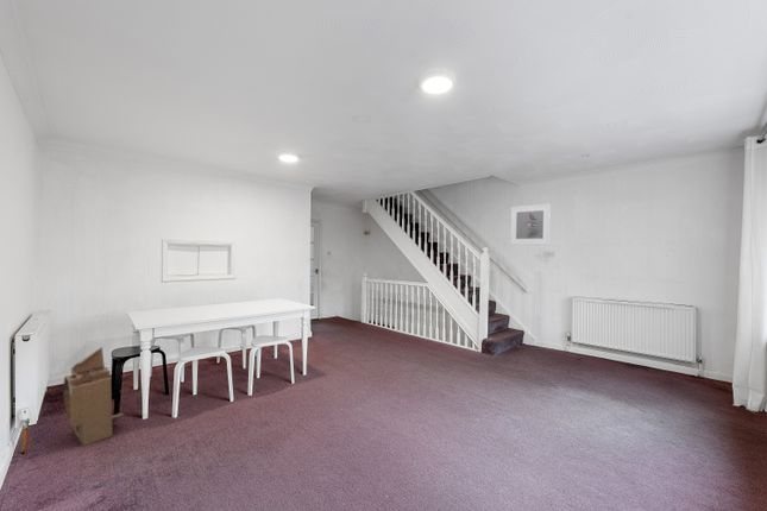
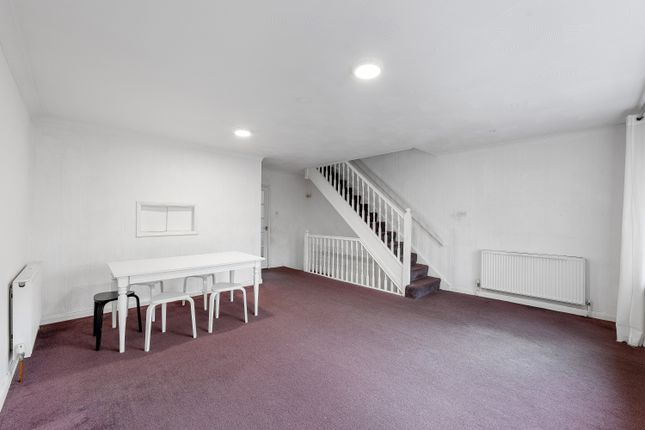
- carton (87, 391)
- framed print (529, 225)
